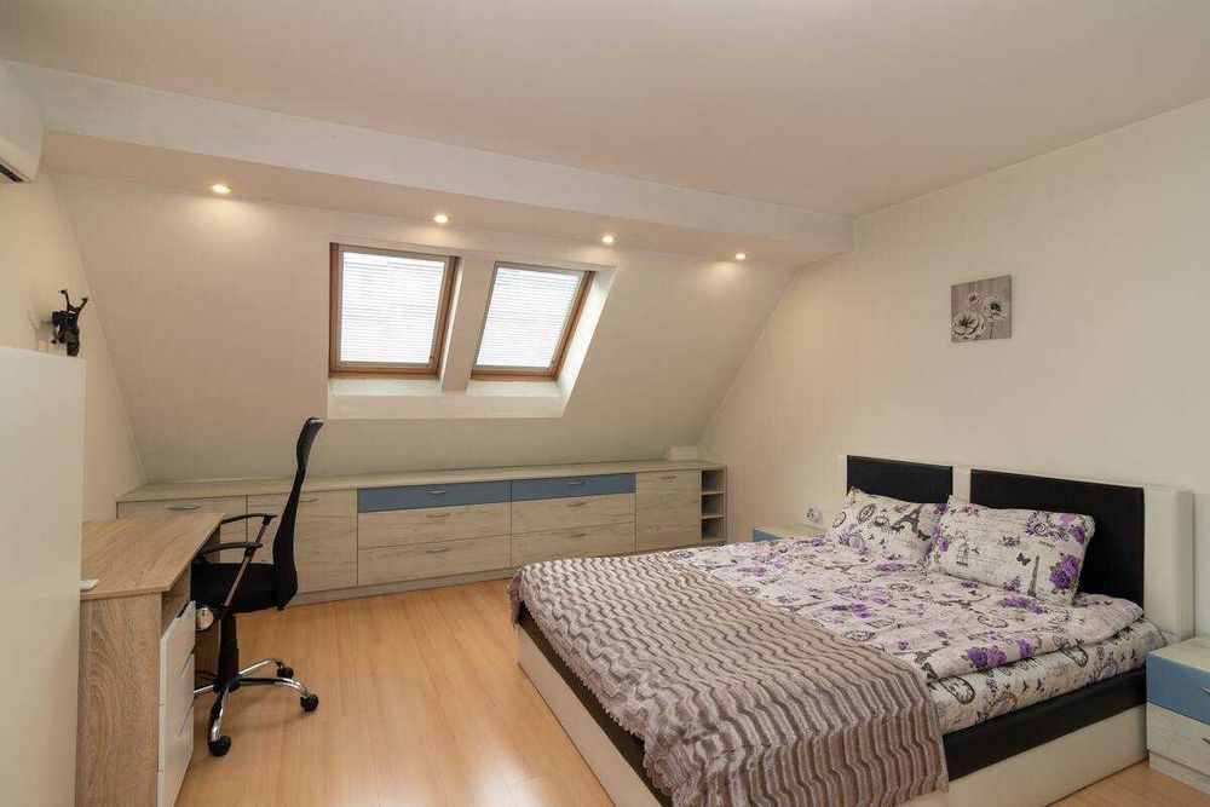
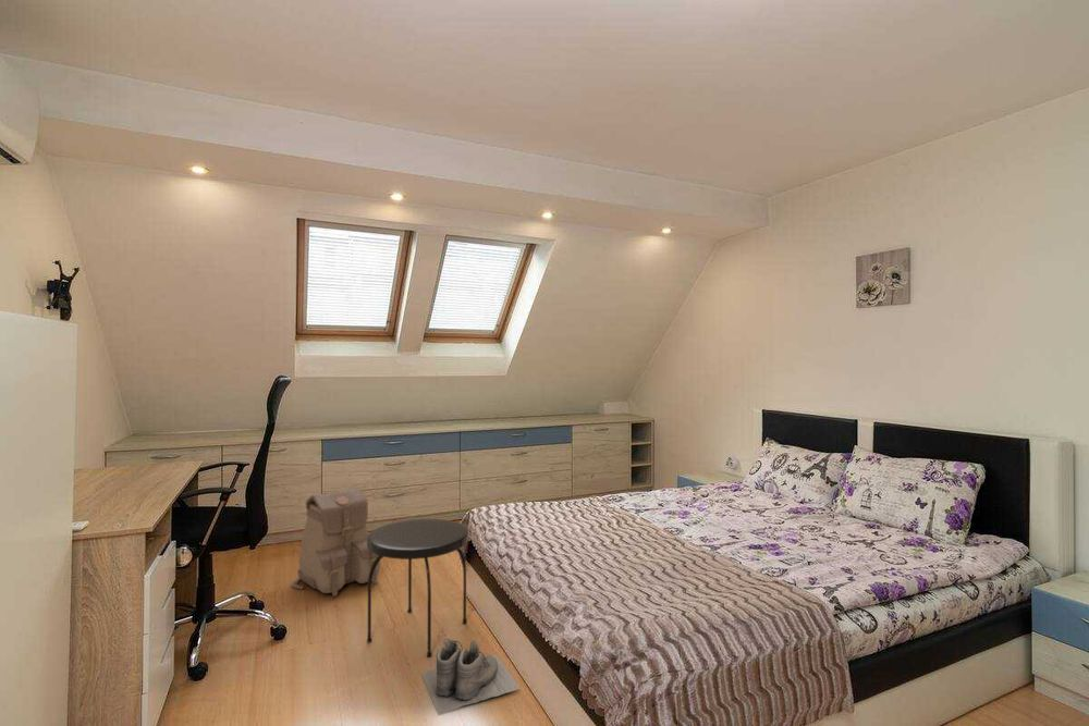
+ side table (411, 581)
+ backpack (337, 537)
+ boots (469, 661)
